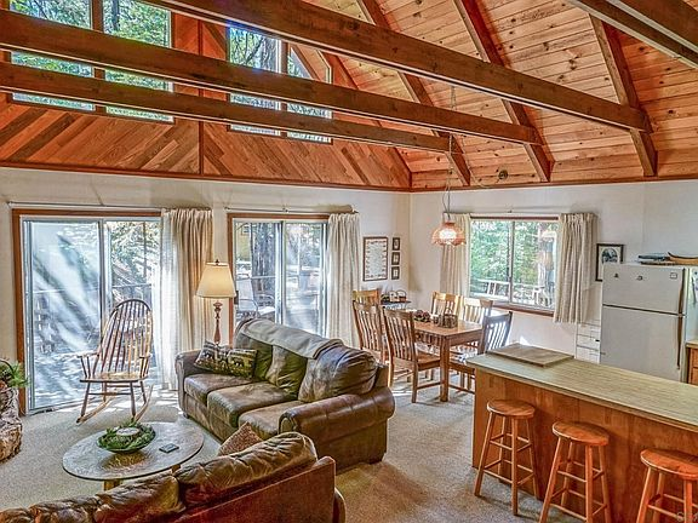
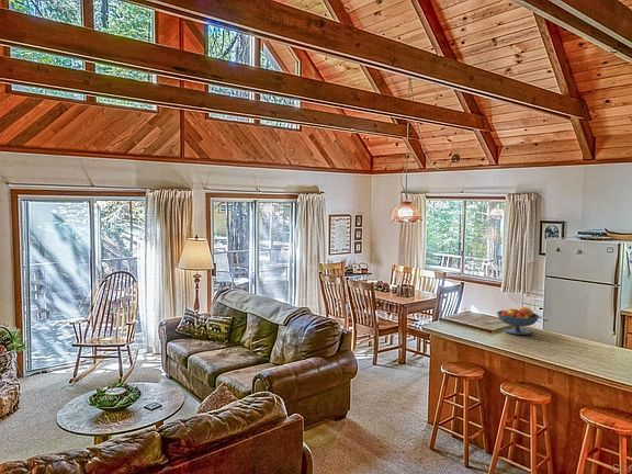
+ fruit bowl (517, 319)
